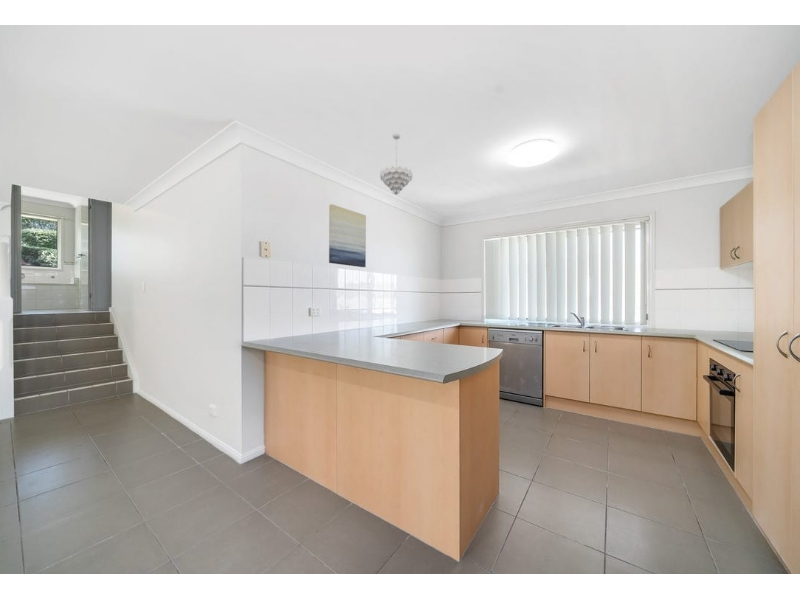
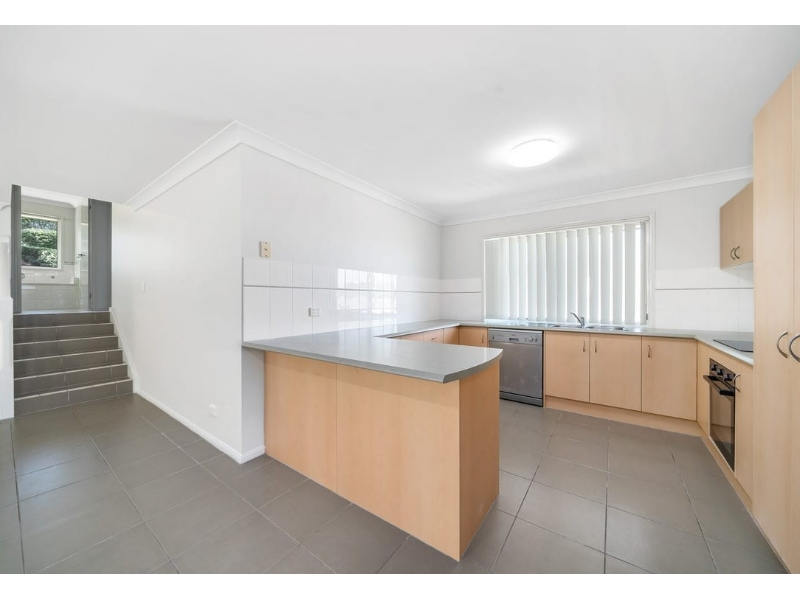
- wall art (348, 237)
- pendant light (396, 165)
